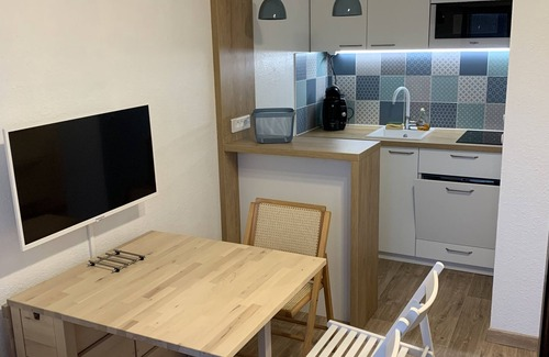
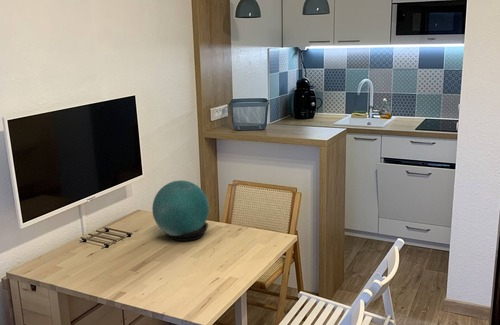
+ decorative orb (180, 208)
